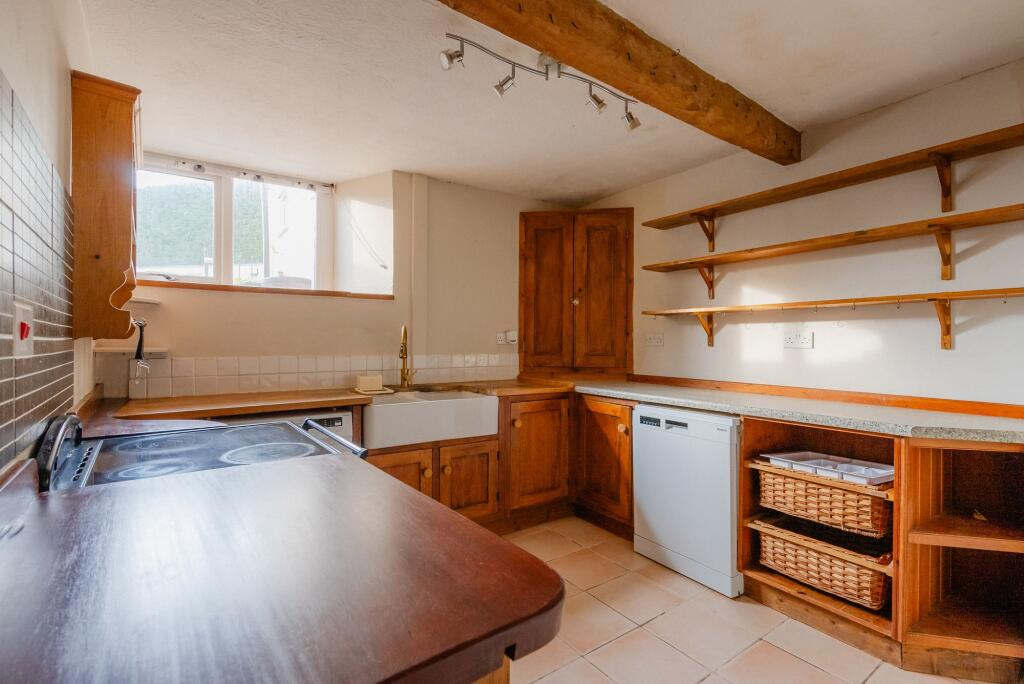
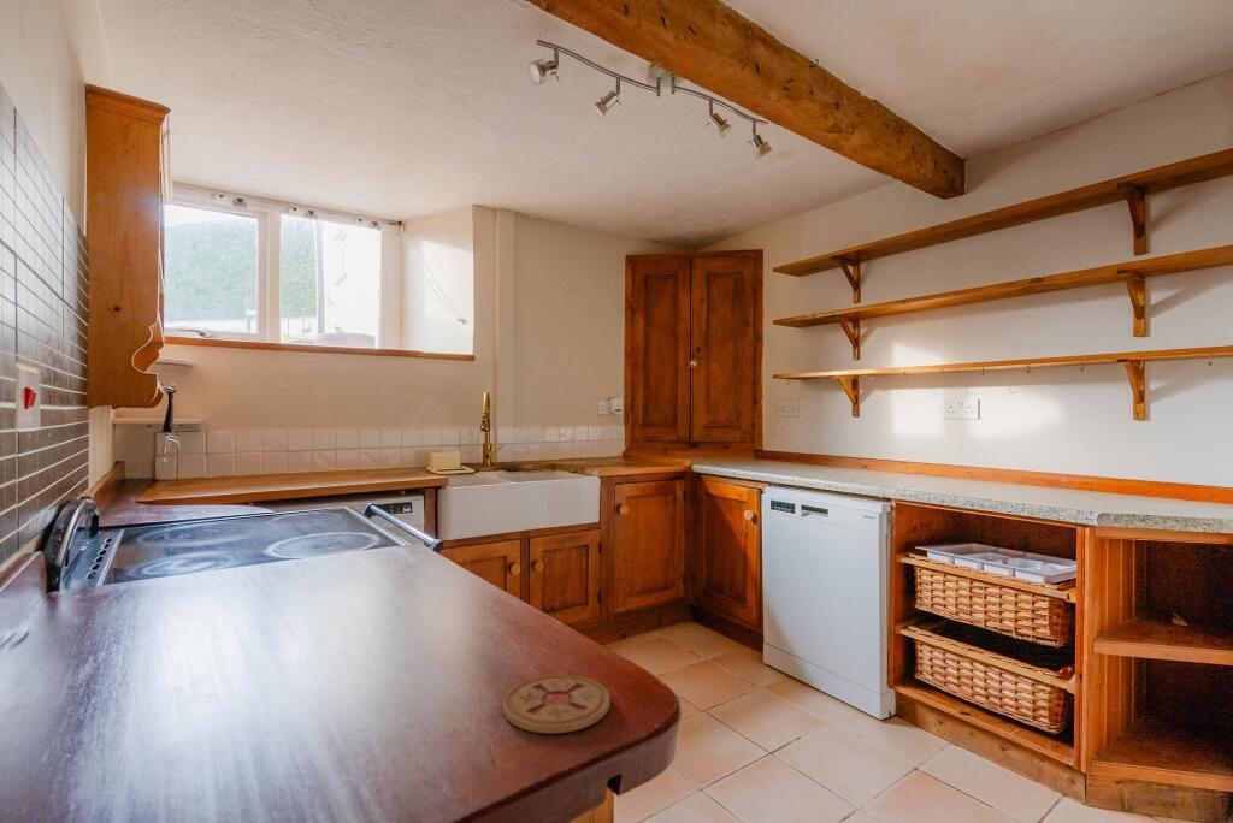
+ coaster (556, 700)
